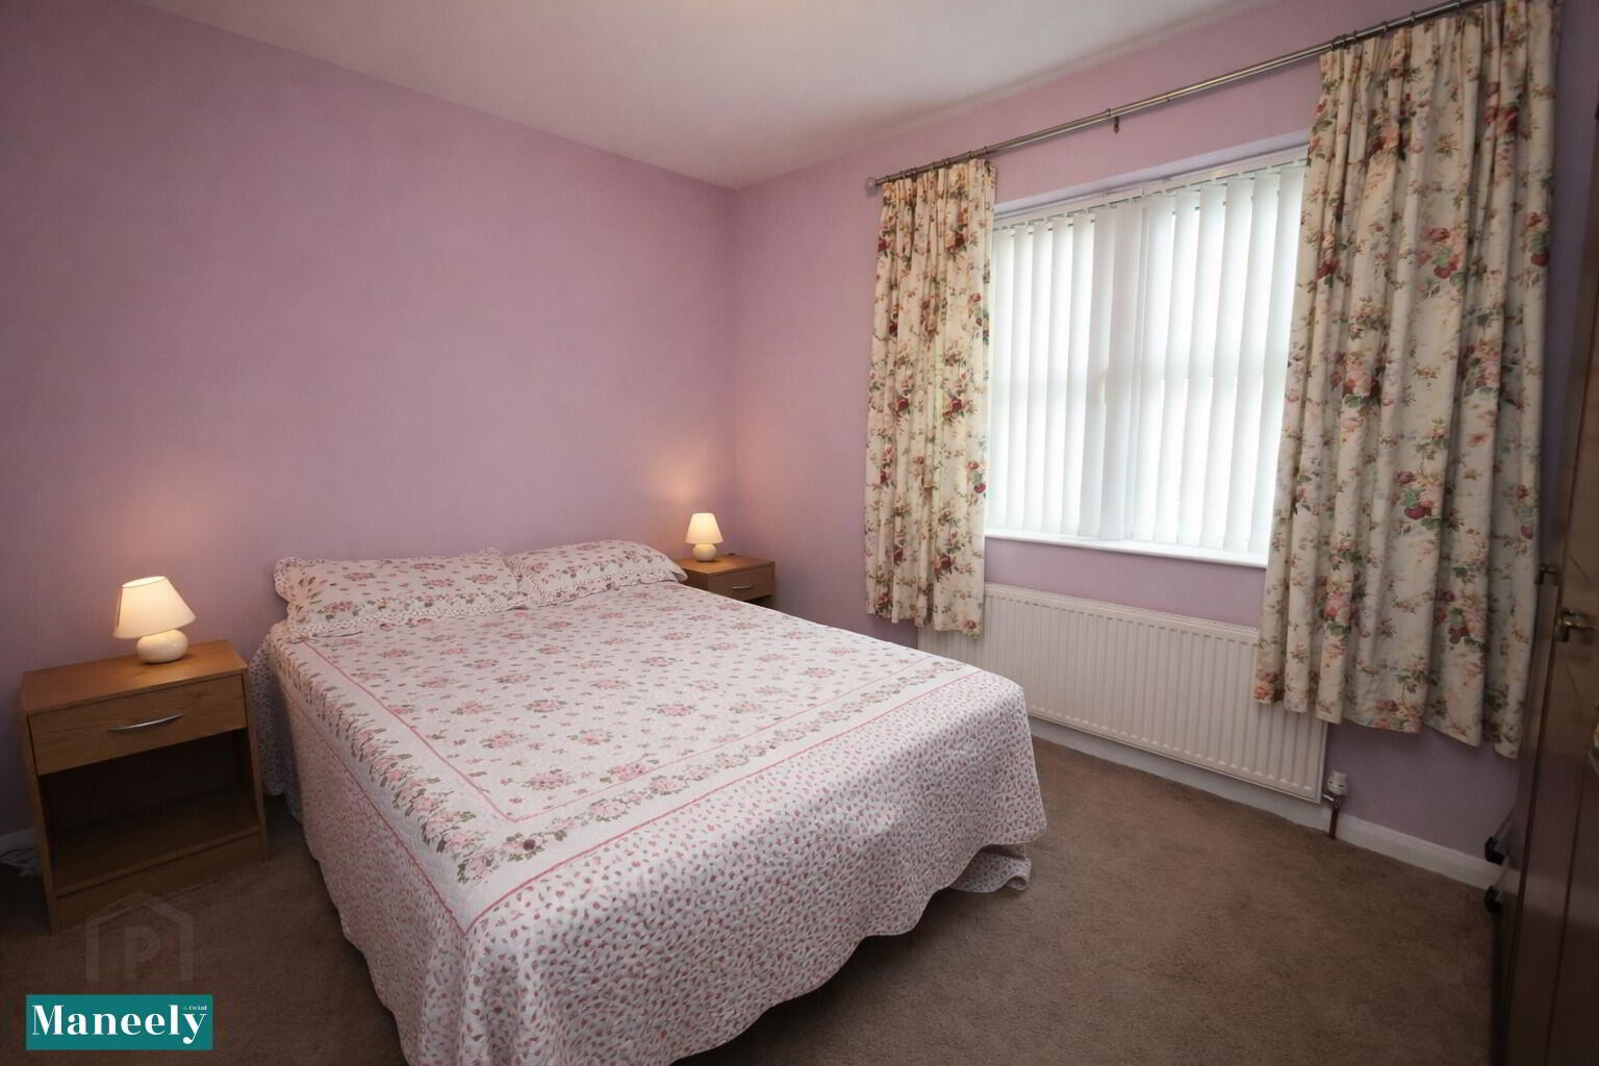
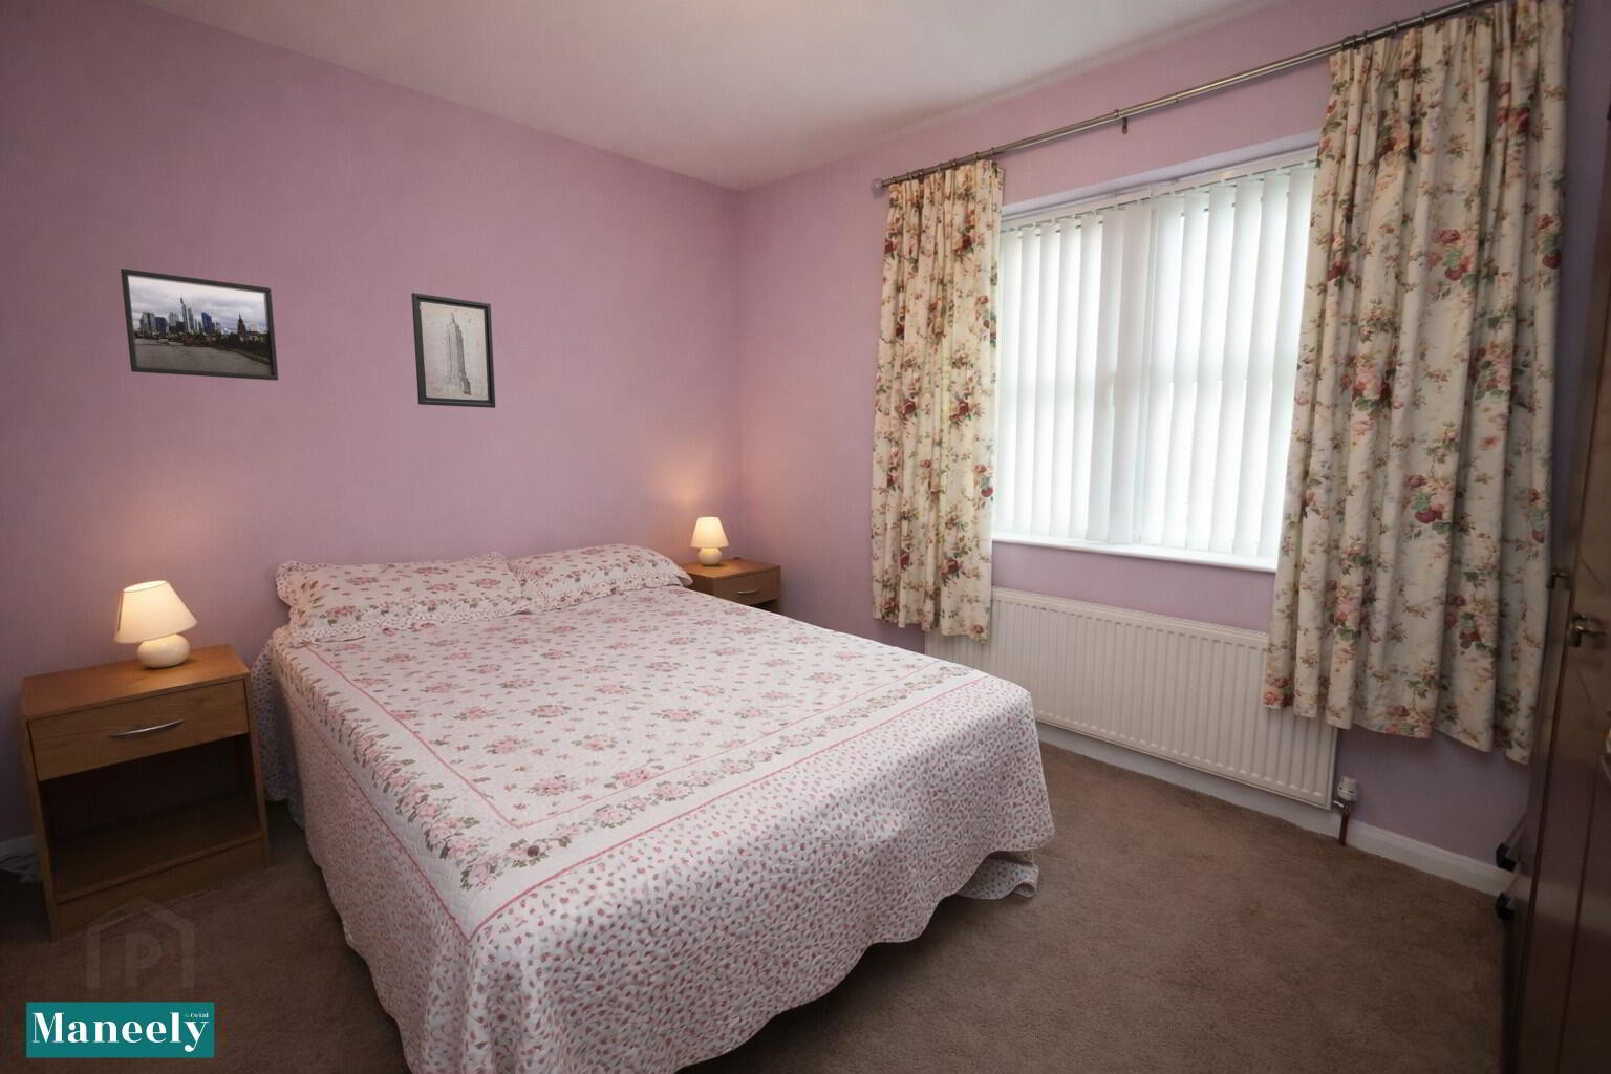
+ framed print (204, 327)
+ wall art (455, 352)
